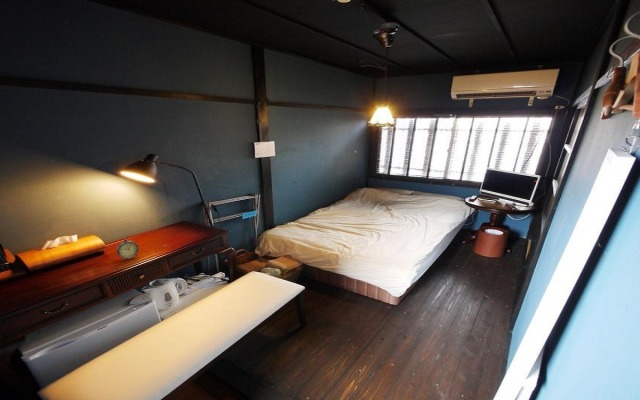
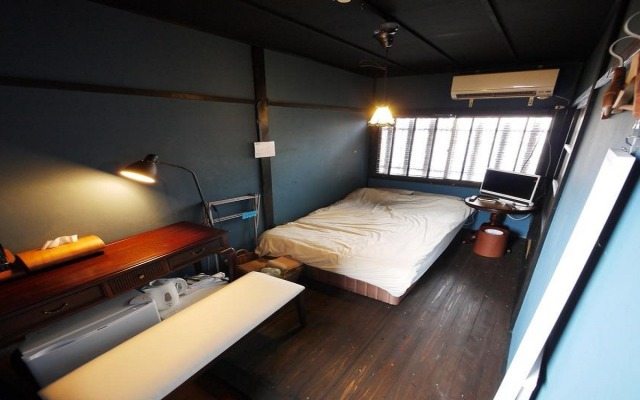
- alarm clock (127, 247)
